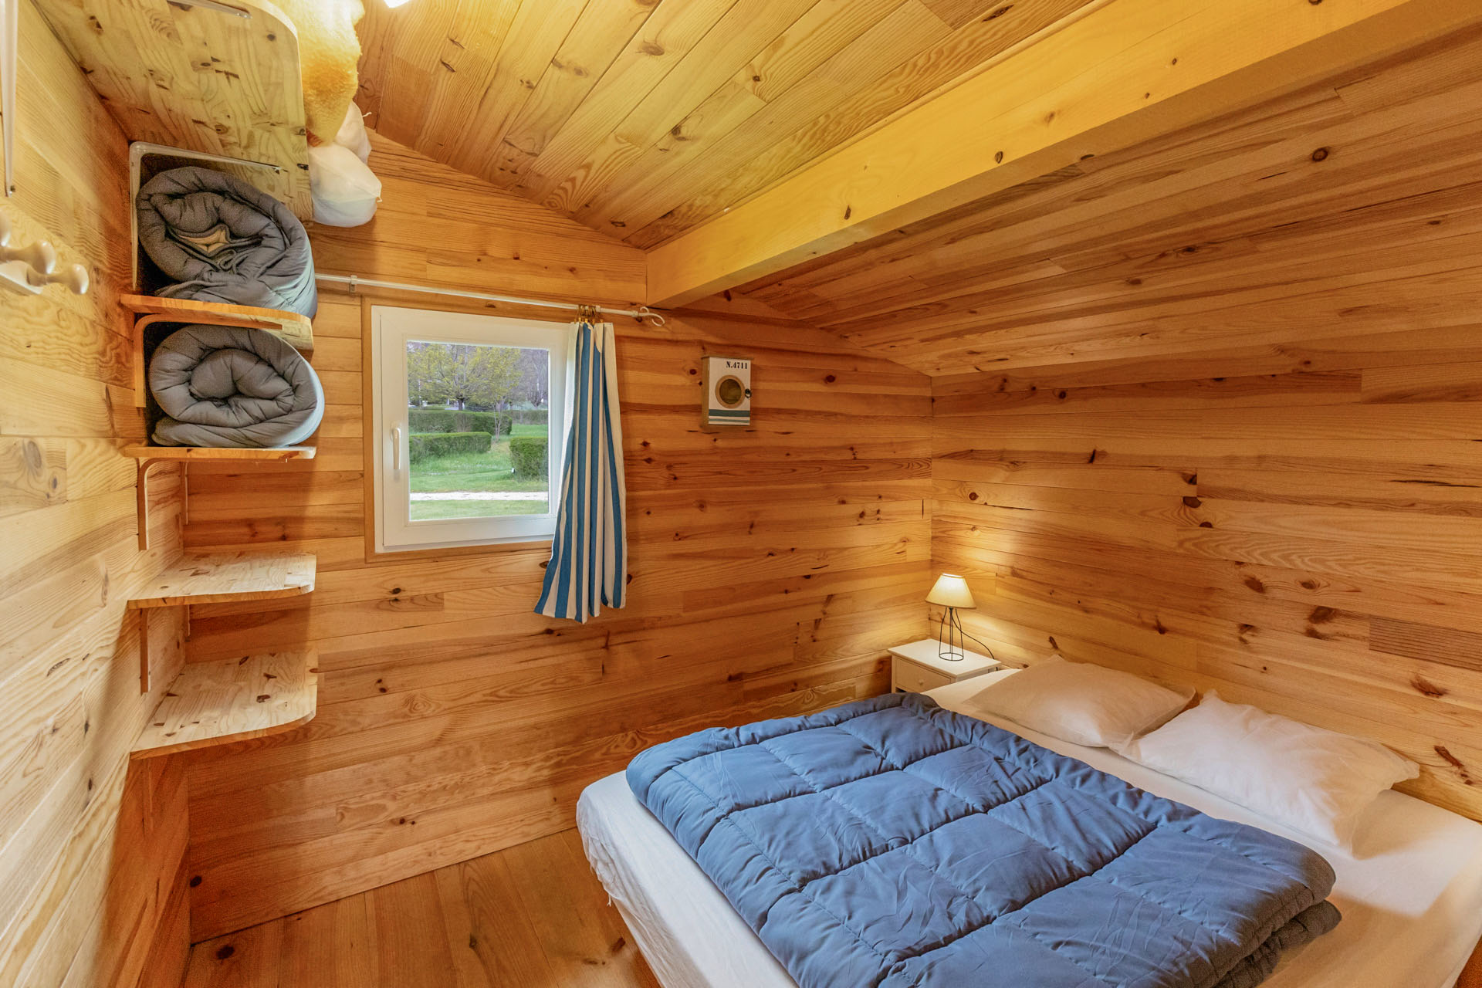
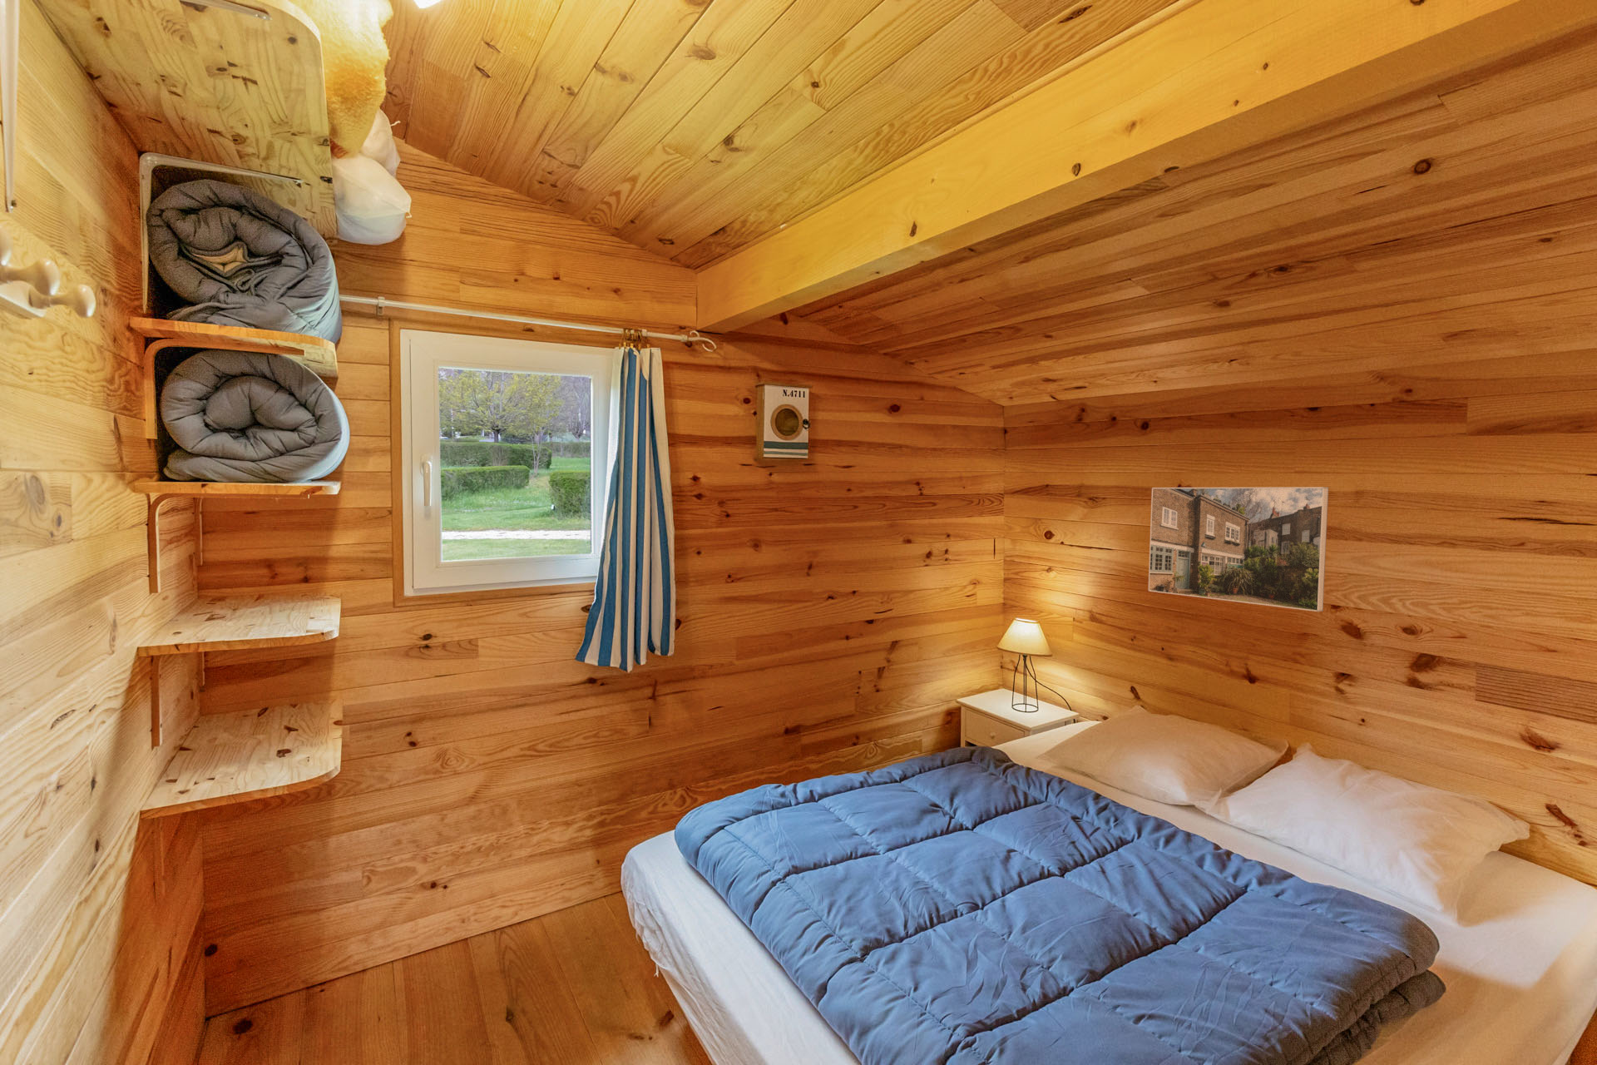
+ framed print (1230, 543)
